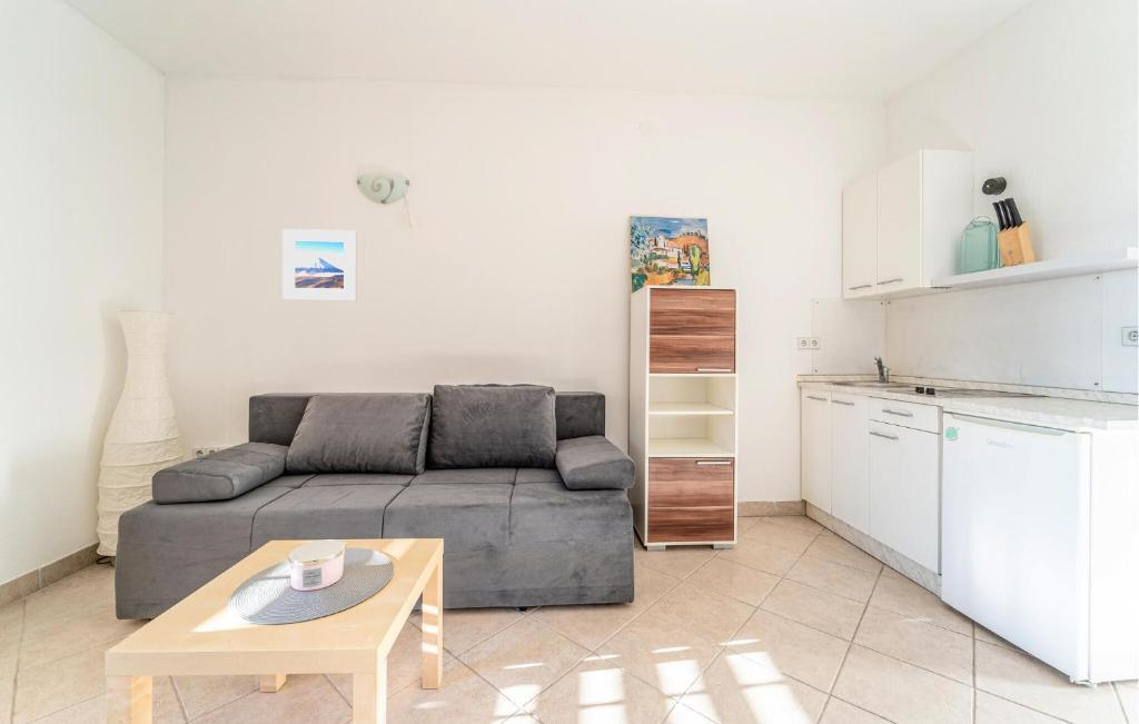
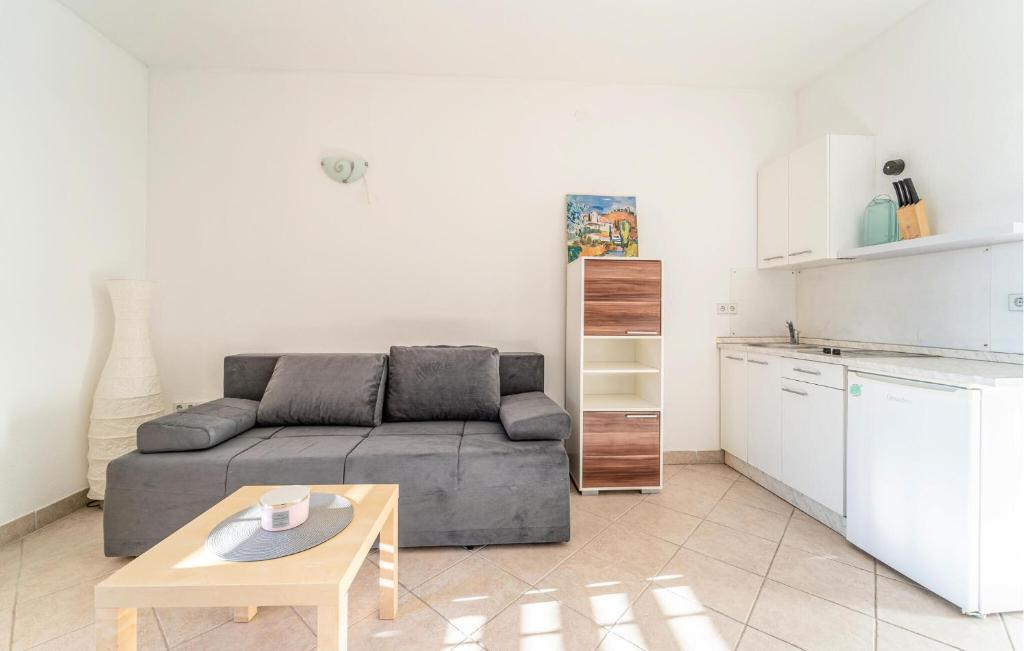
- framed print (319, 265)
